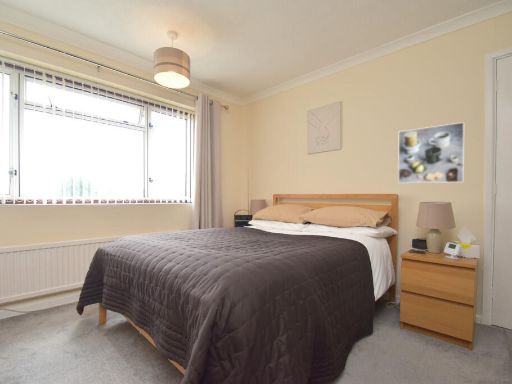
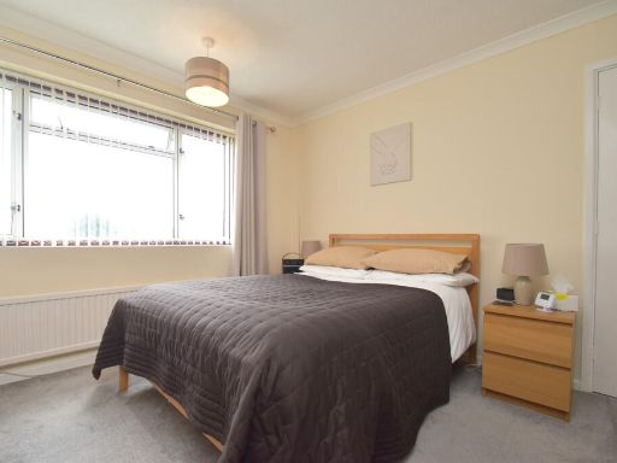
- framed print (429, 155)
